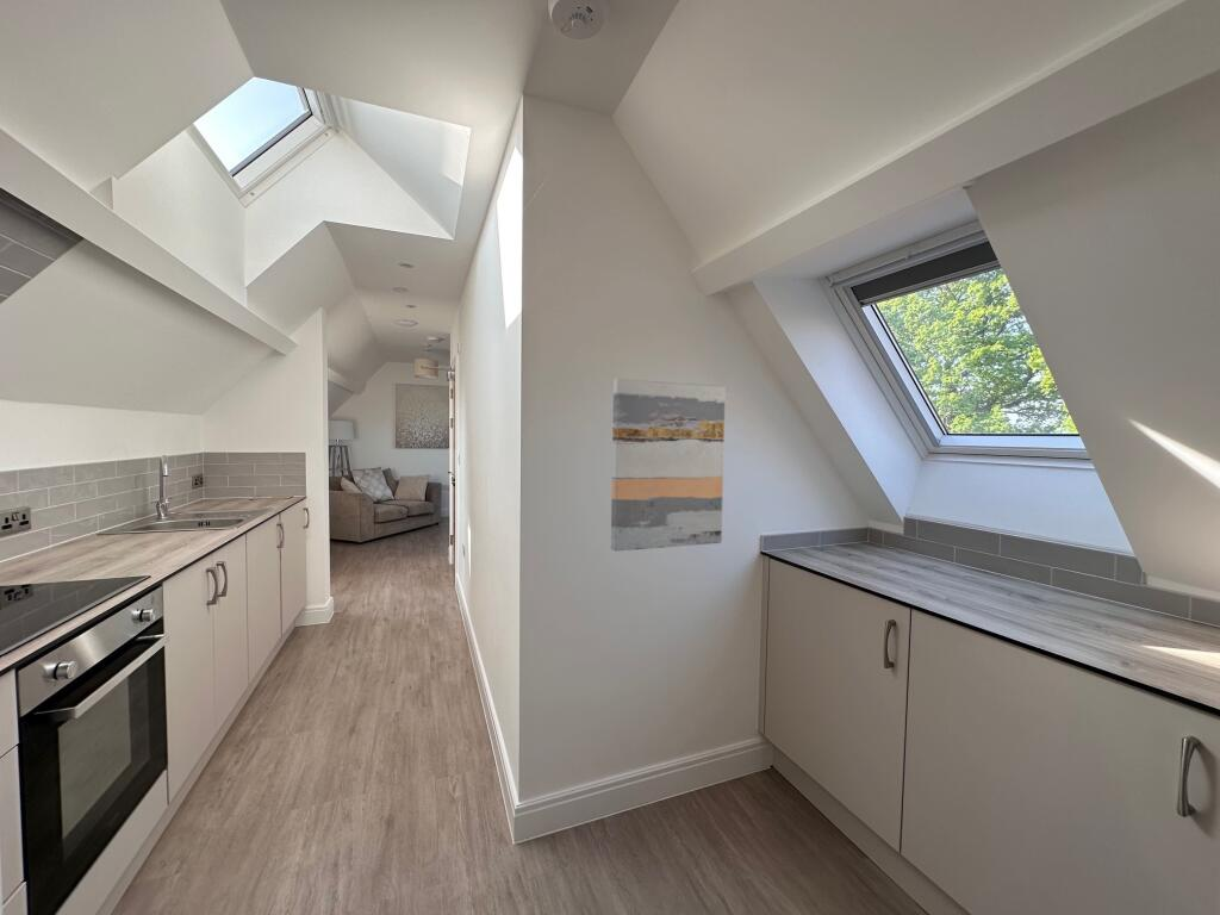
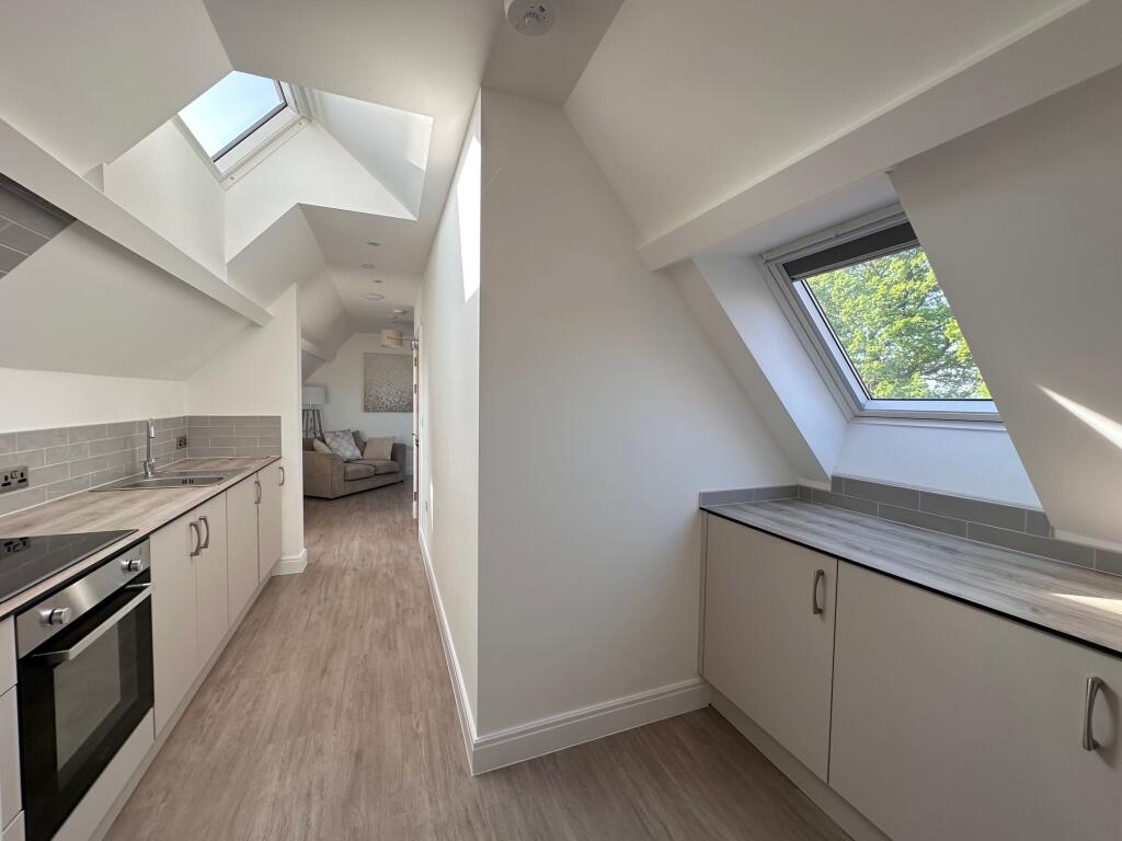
- wall art (670, 465)
